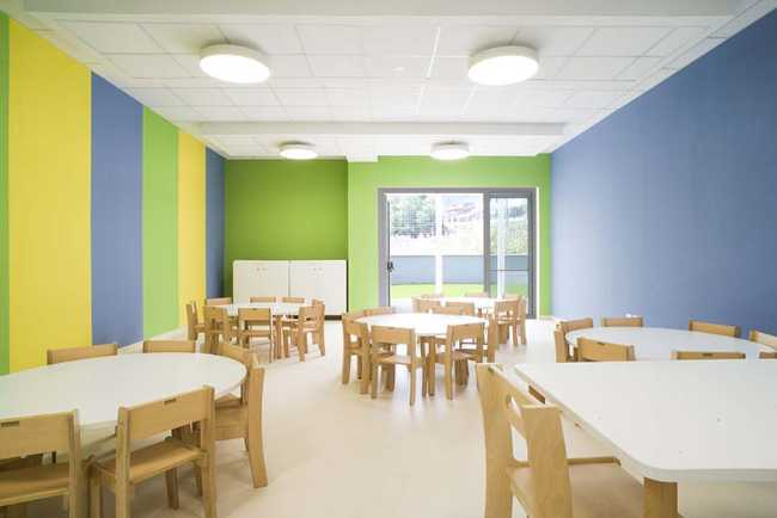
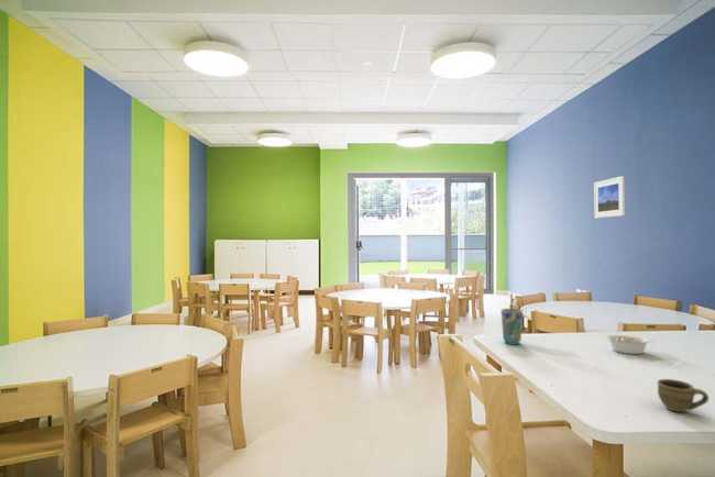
+ legume (629, 343)
+ cup (682, 397)
+ cup (512, 318)
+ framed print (608, 198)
